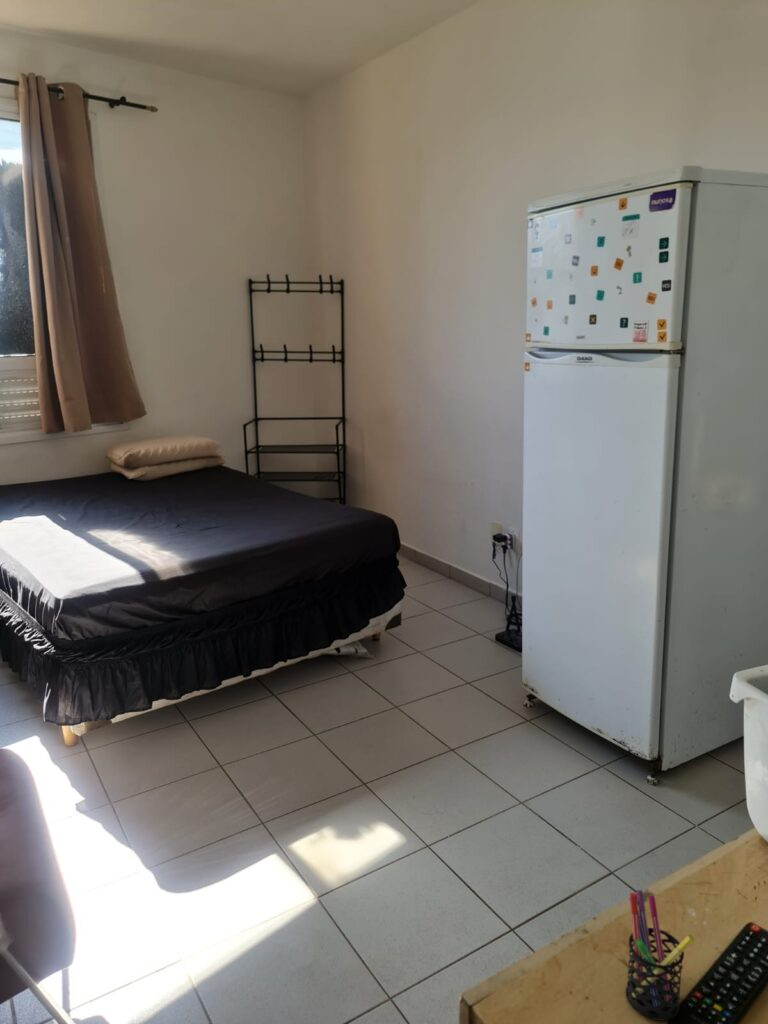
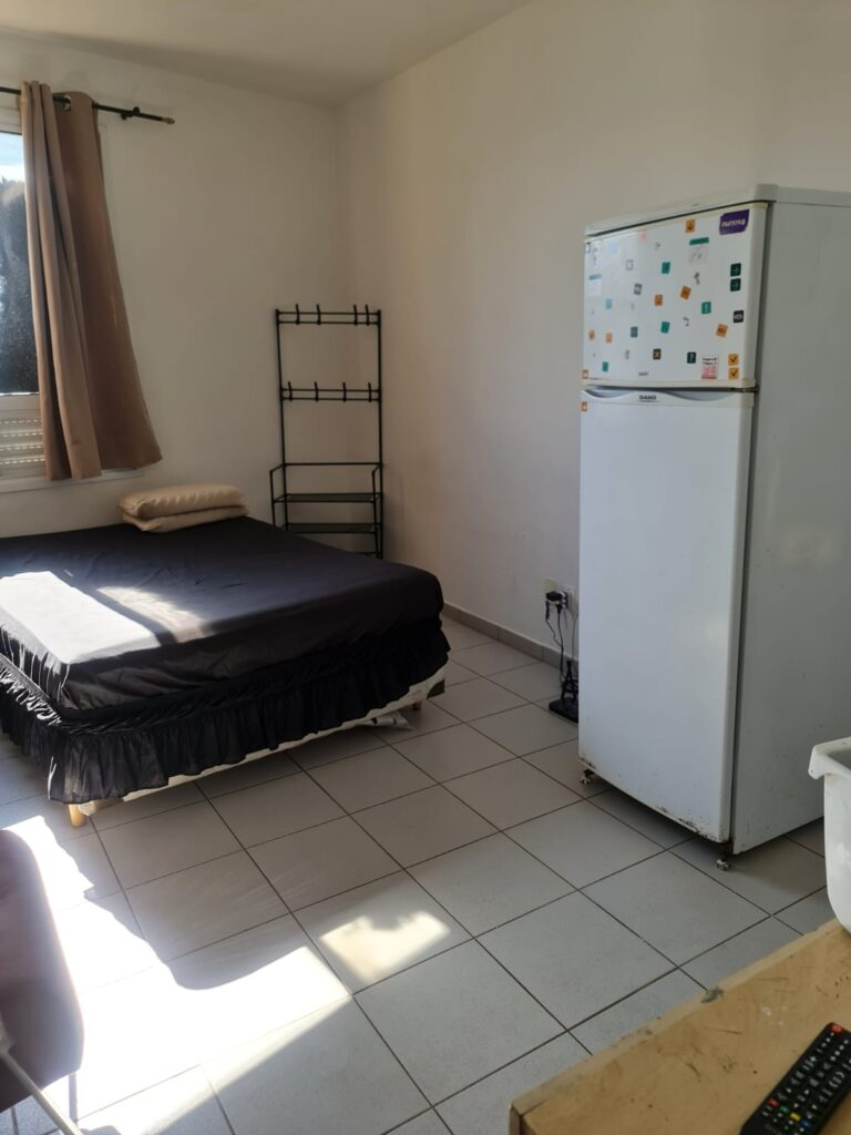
- pen holder (649, 955)
